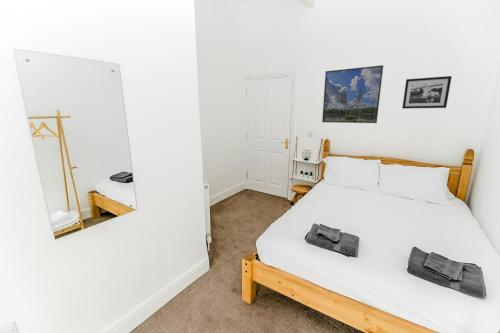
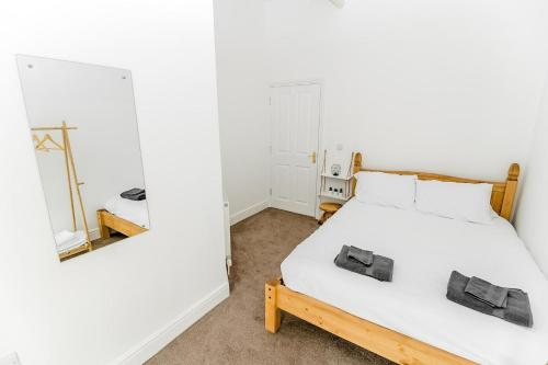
- picture frame (425, 93)
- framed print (350, 96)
